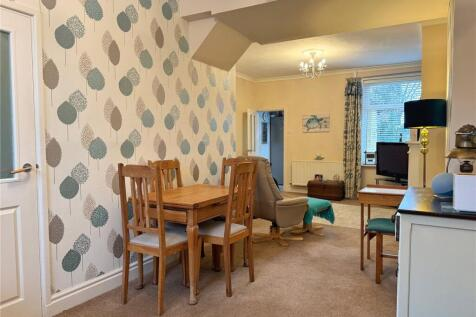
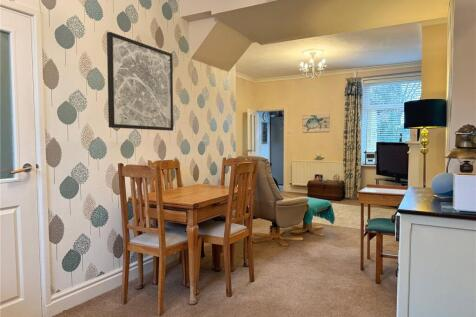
+ wall art (143, 87)
